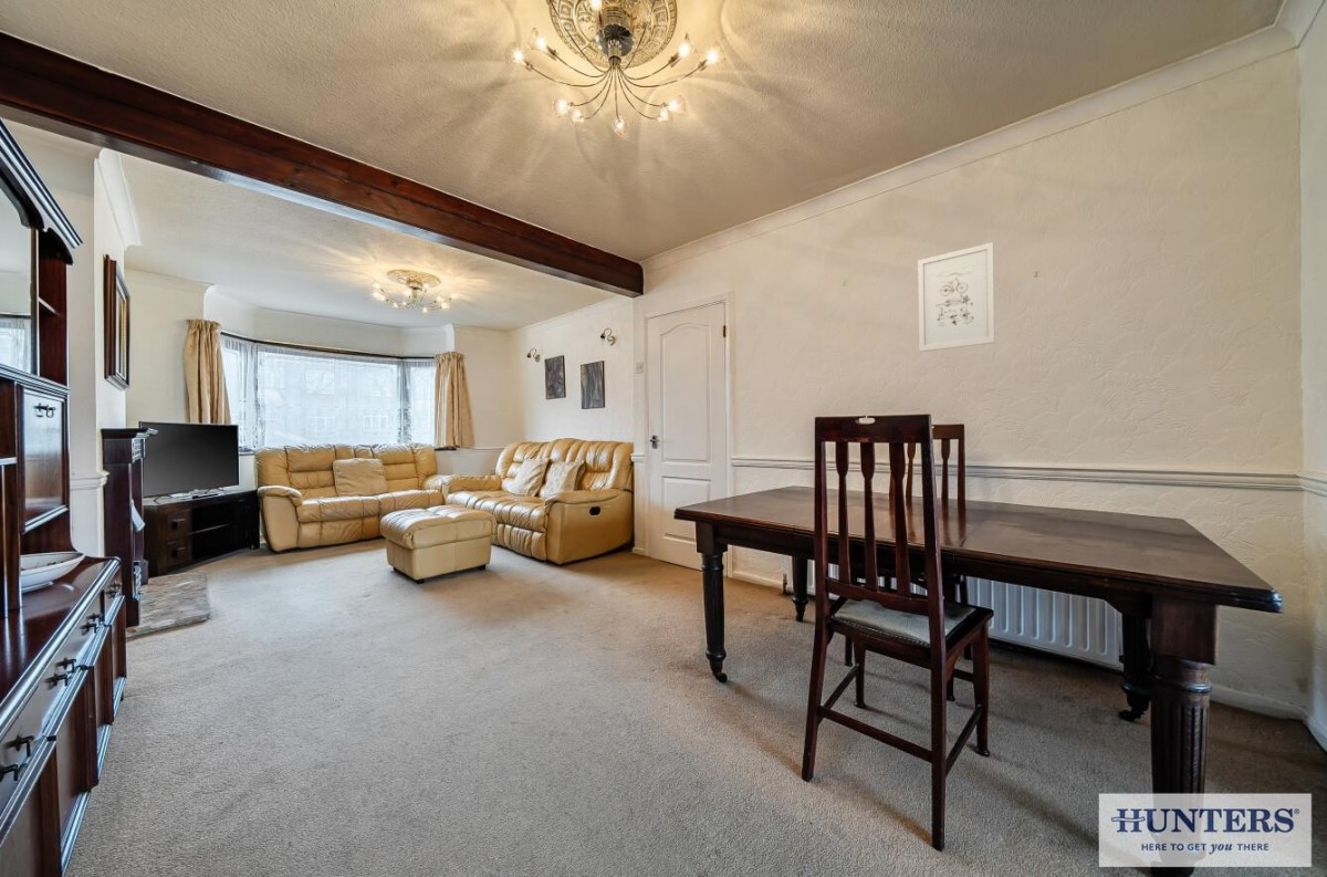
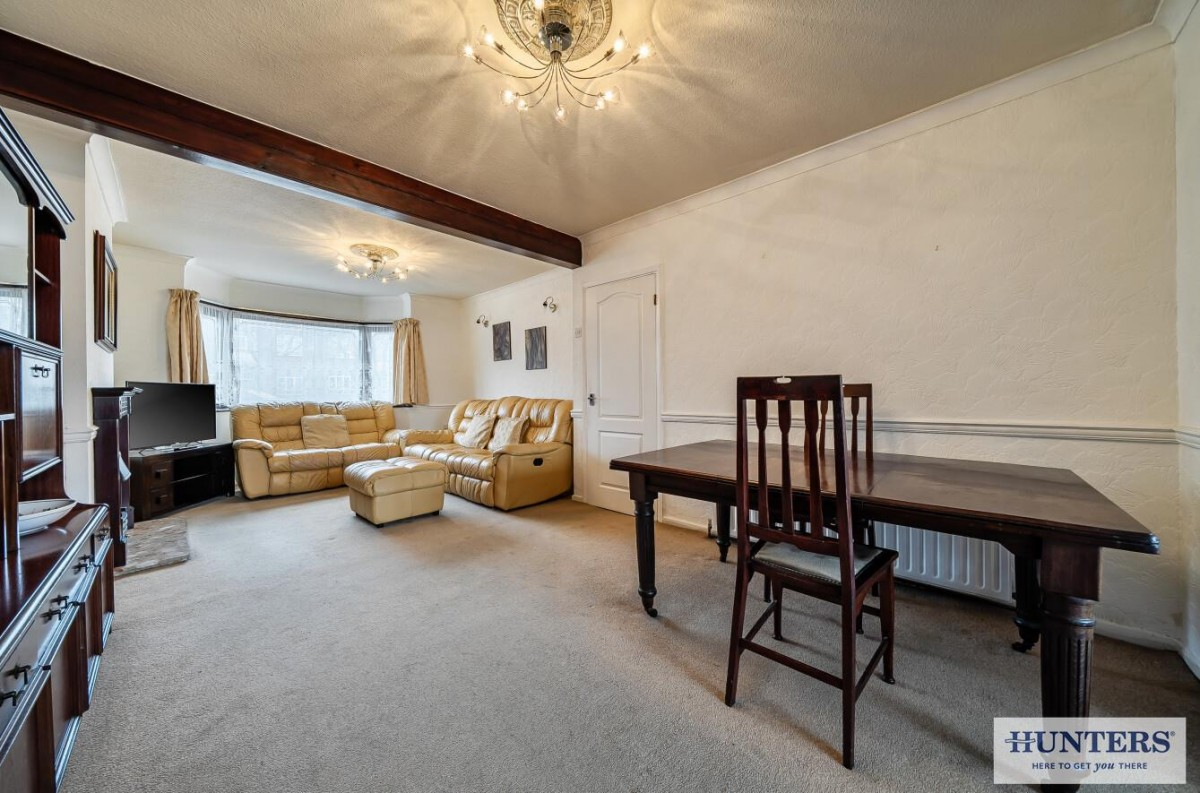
- wall art (954, 300)
